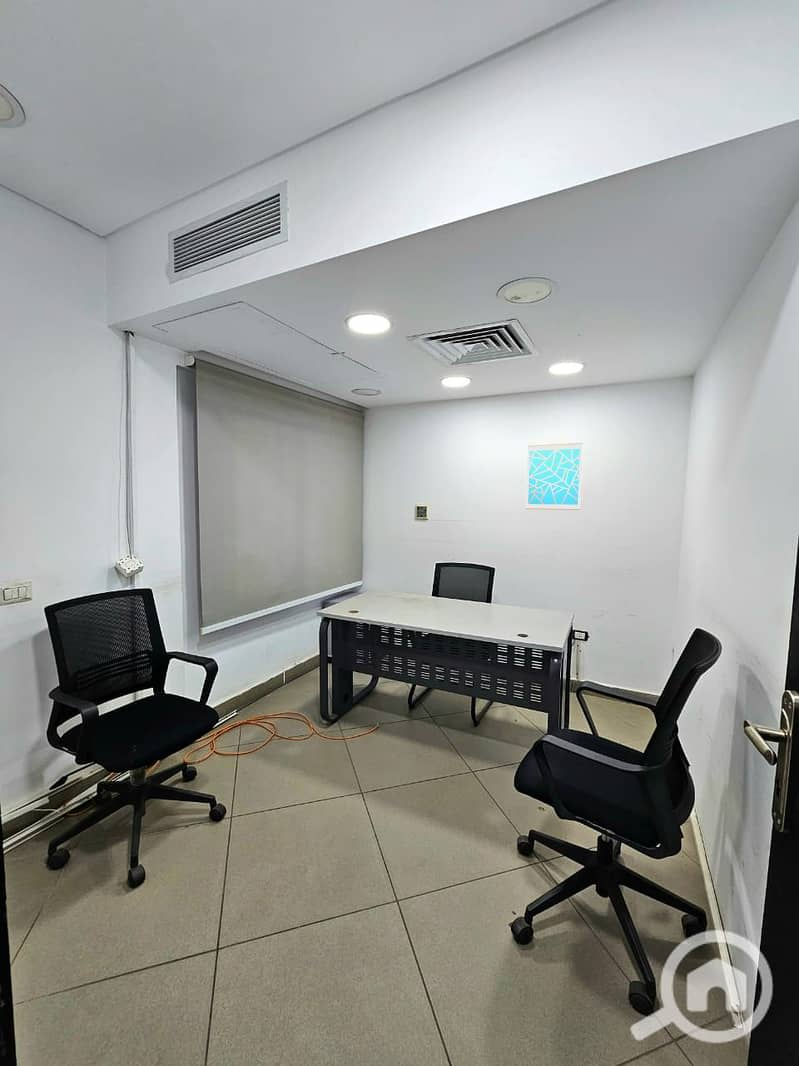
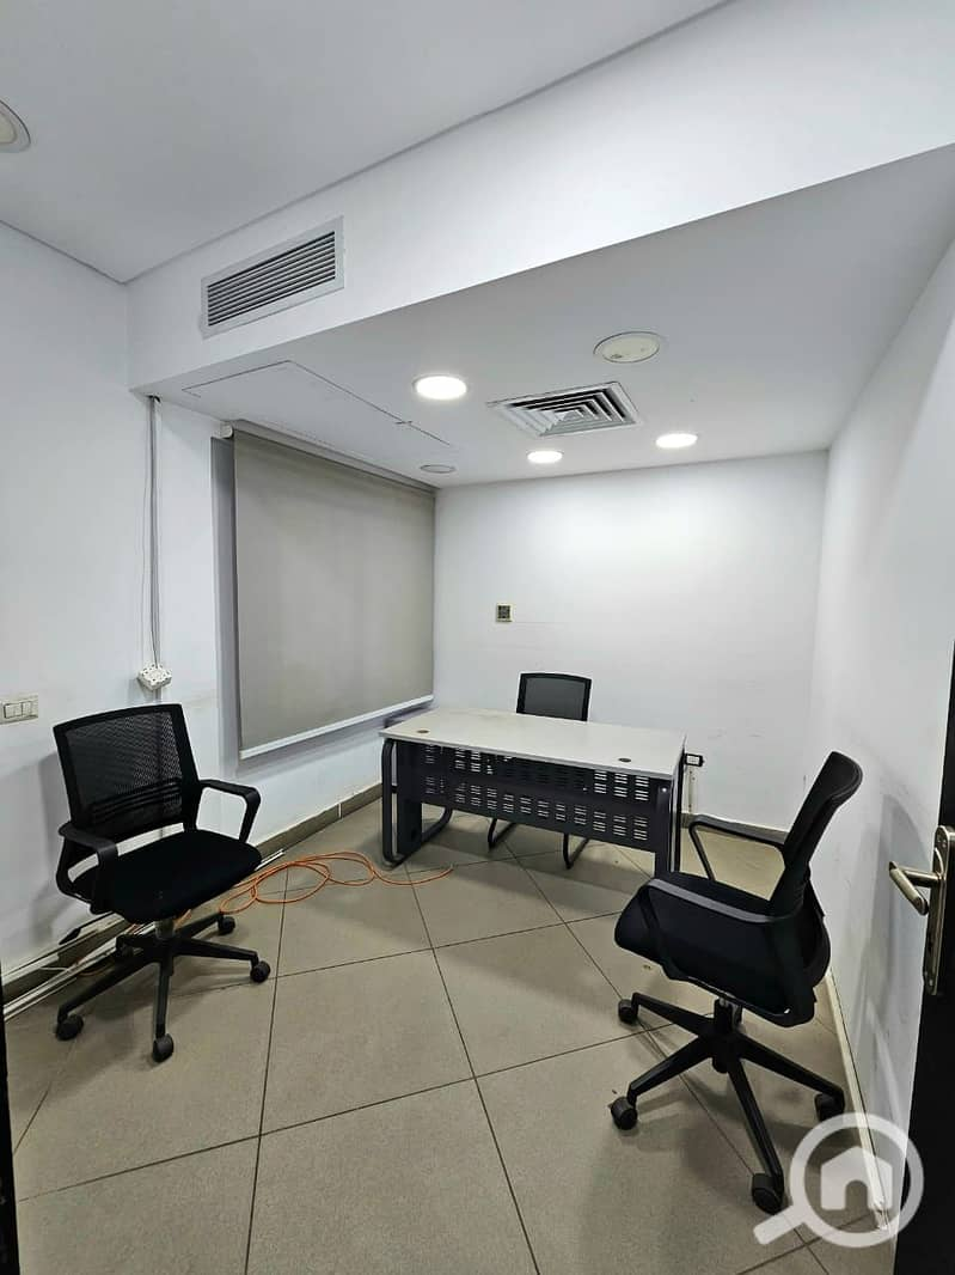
- wall art (553, 477)
